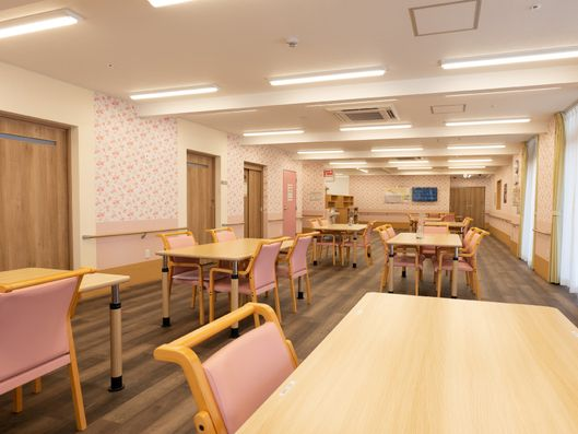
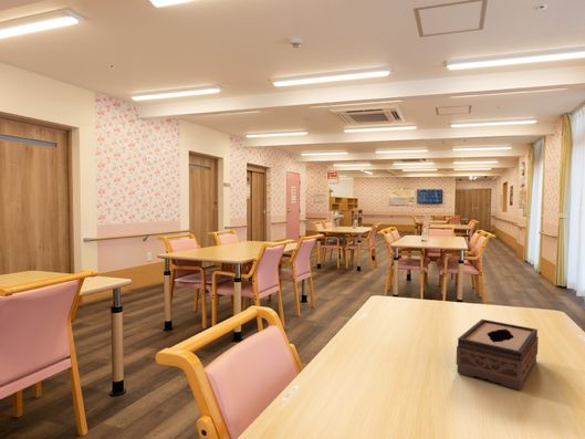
+ tissue box (498, 349)
